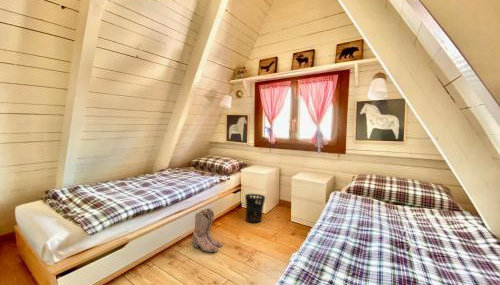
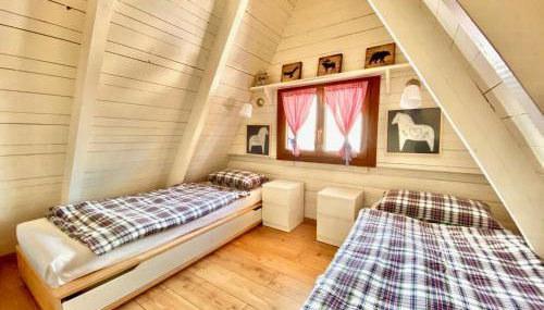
- wastebasket (254, 207)
- boots (208, 228)
